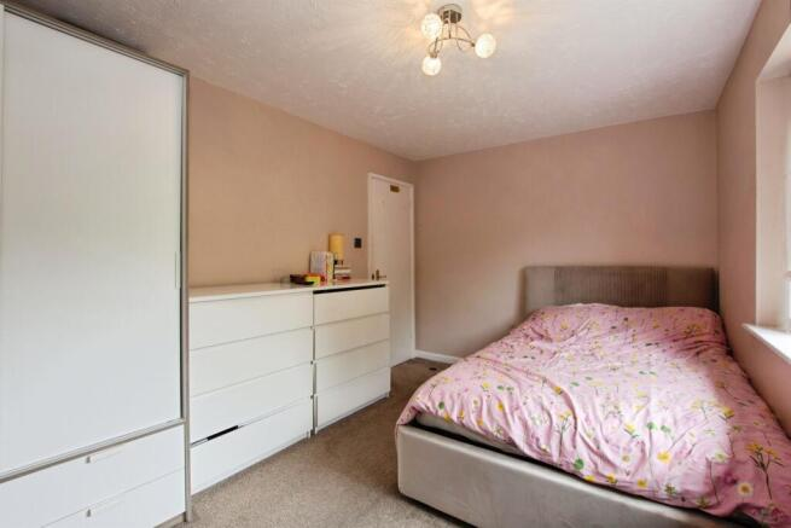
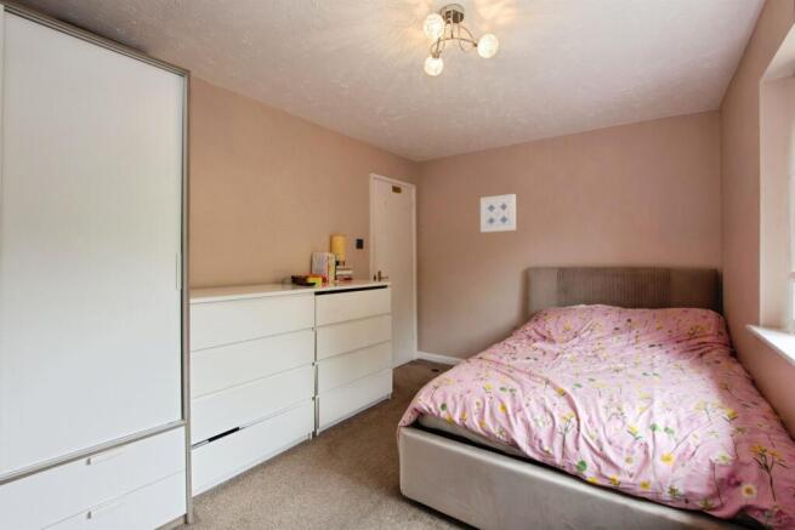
+ wall art (498, 213)
